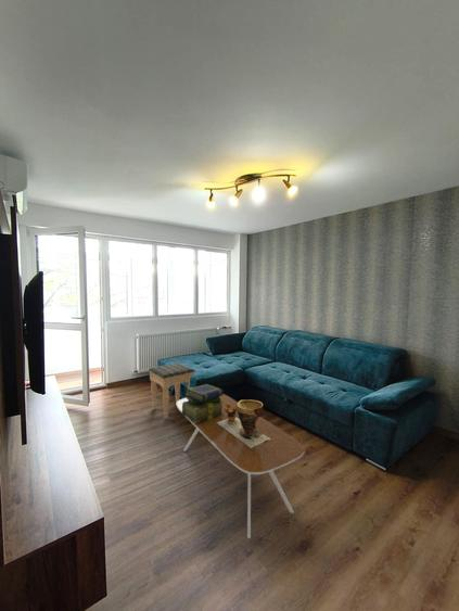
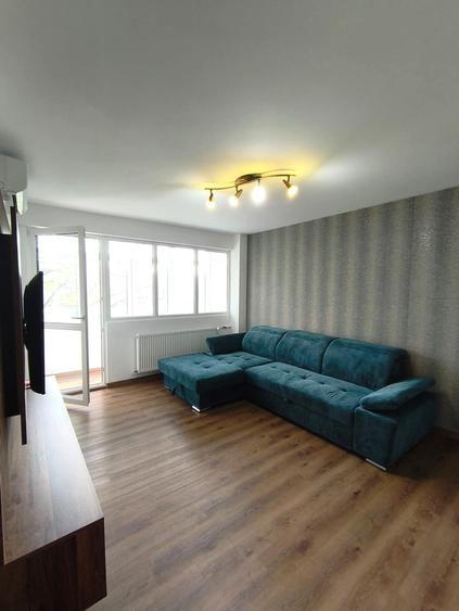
- clay pot (241, 415)
- coffee table (229, 448)
- footstool (169, 386)
- stack of books (203, 400)
